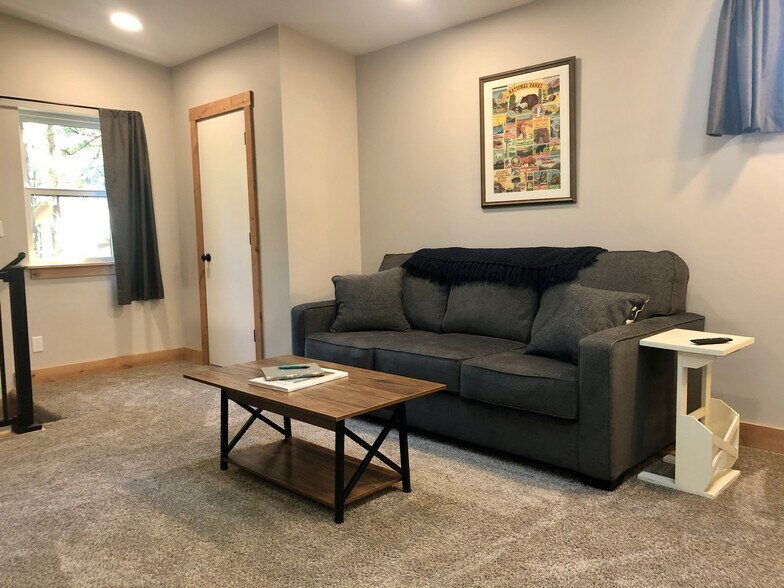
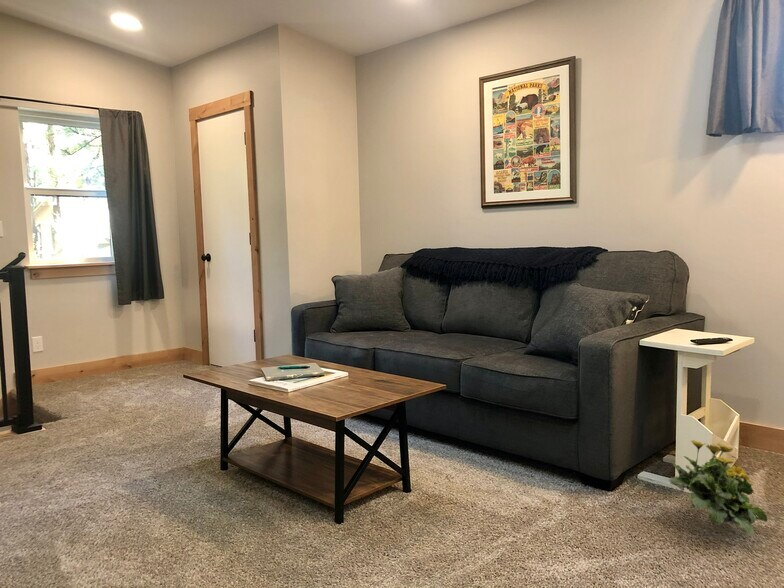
+ flowering plant (711, 487)
